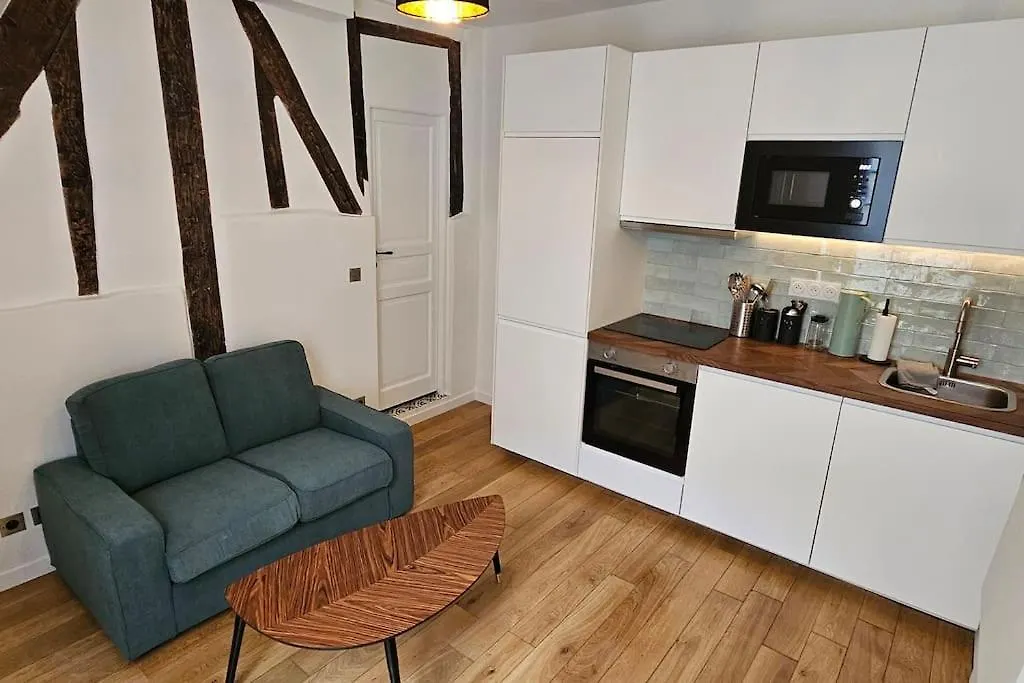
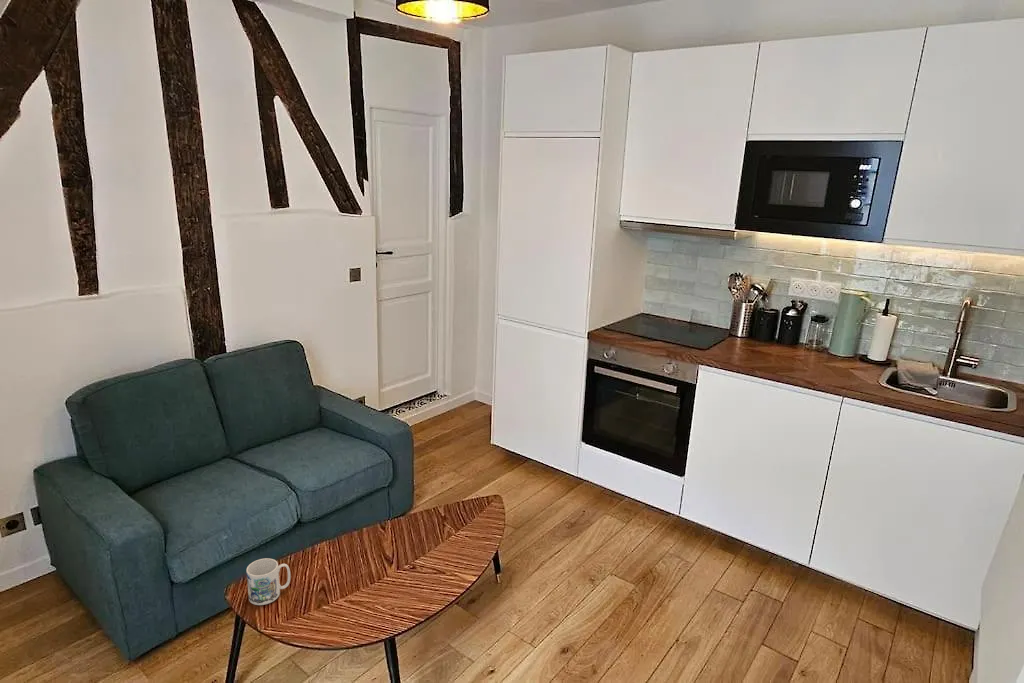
+ mug (269, 580)
